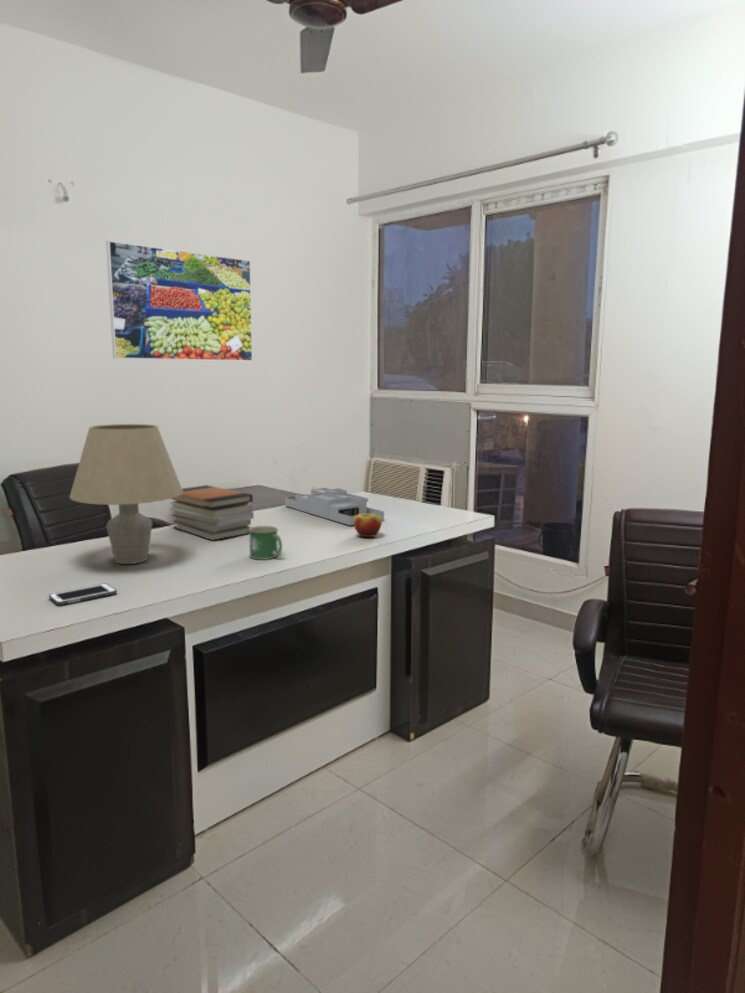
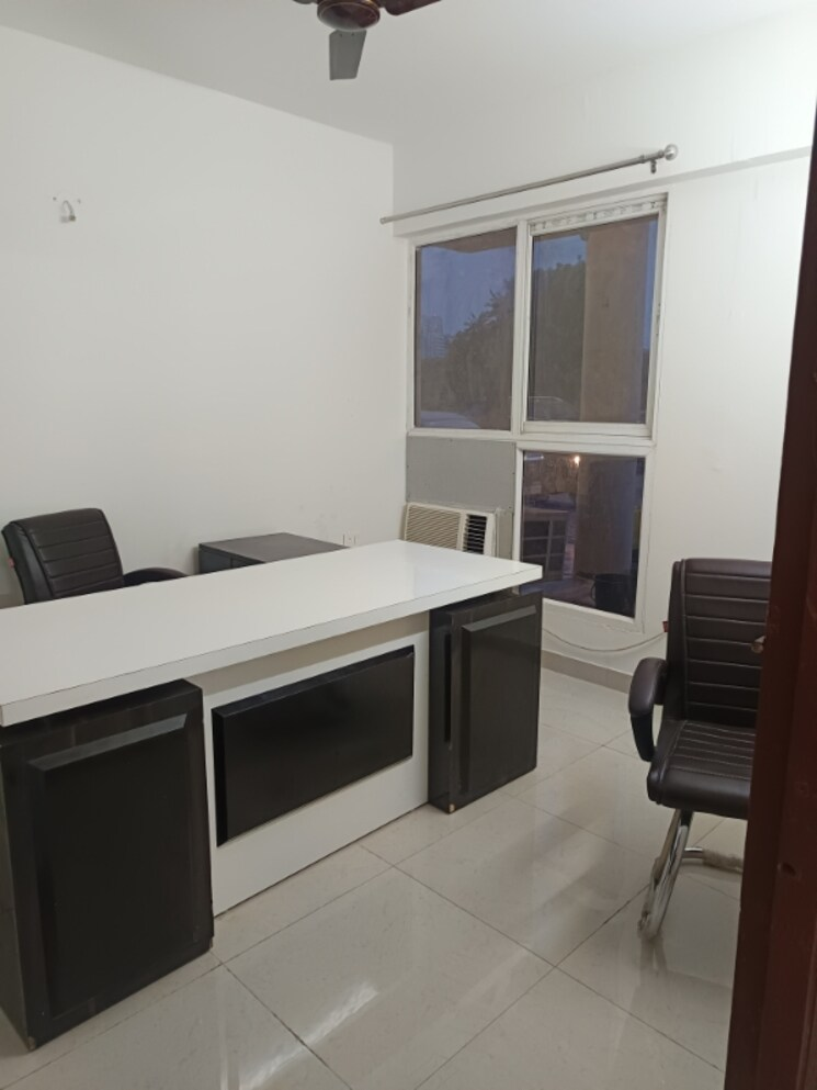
- cell phone (83, 594)
- table lamp (127, 494)
- apple (367, 524)
- mug (267, 543)
- desk organizer (332, 502)
- book stack (210, 511)
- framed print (185, 306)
